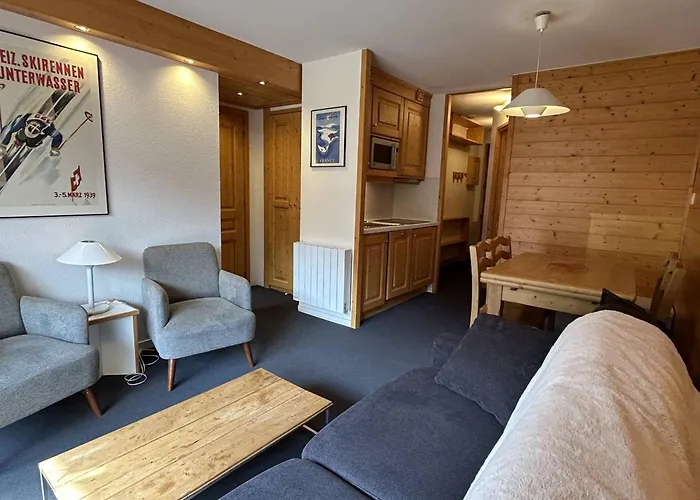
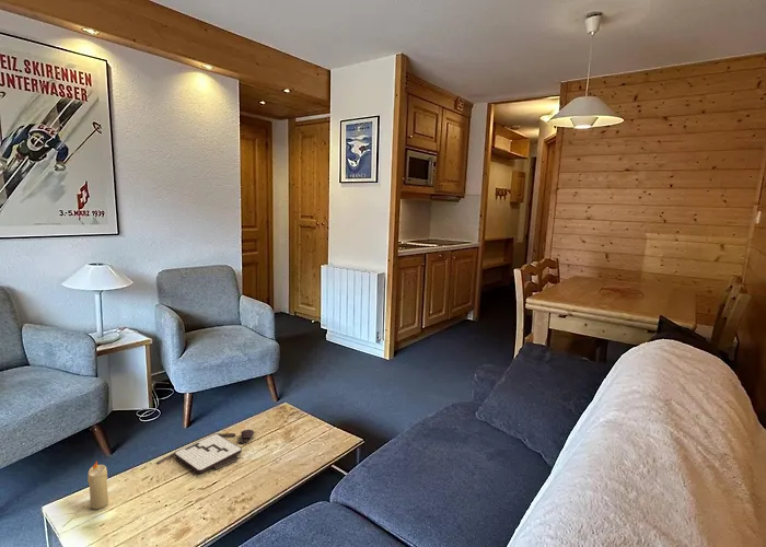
+ board game (214, 449)
+ candle (97, 482)
